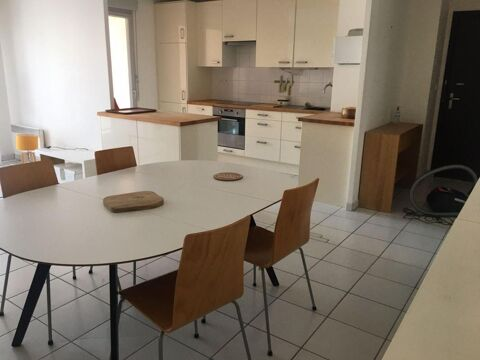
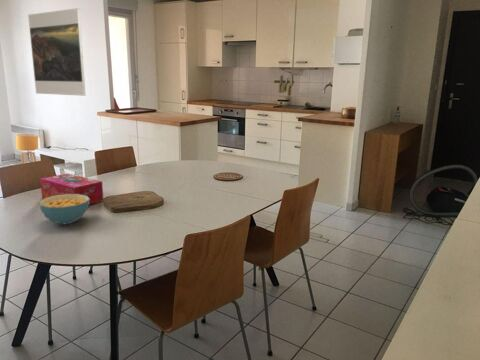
+ tissue box (71, 189)
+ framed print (56, 54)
+ cereal bowl (65, 211)
